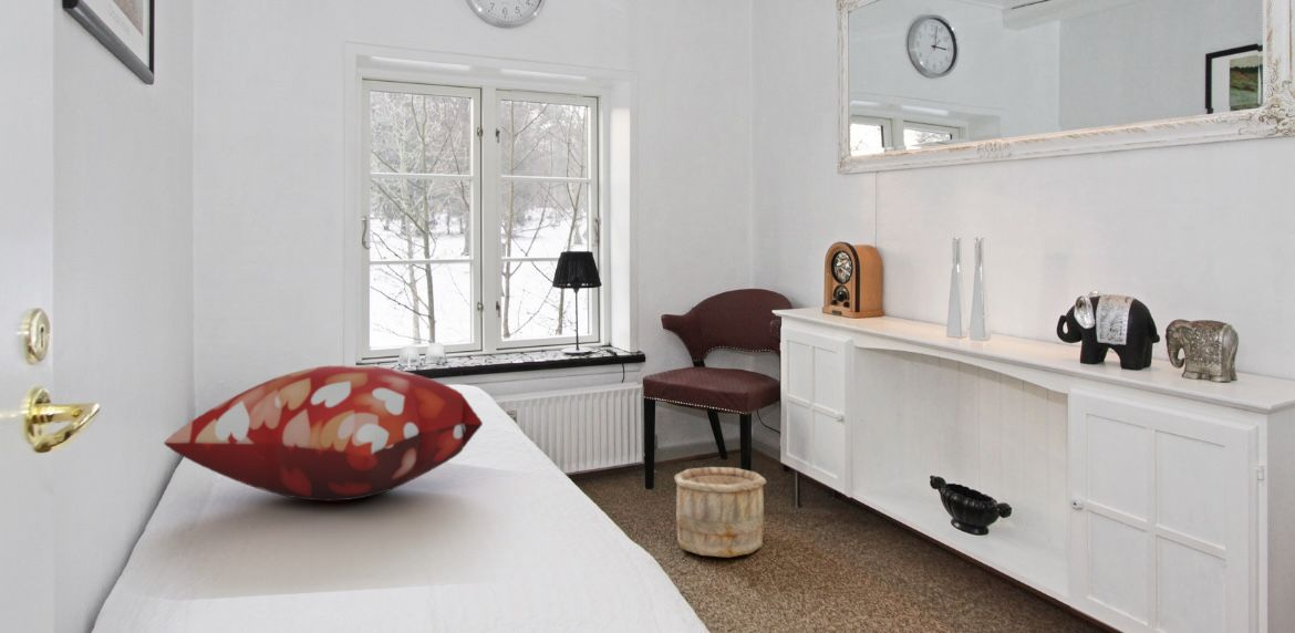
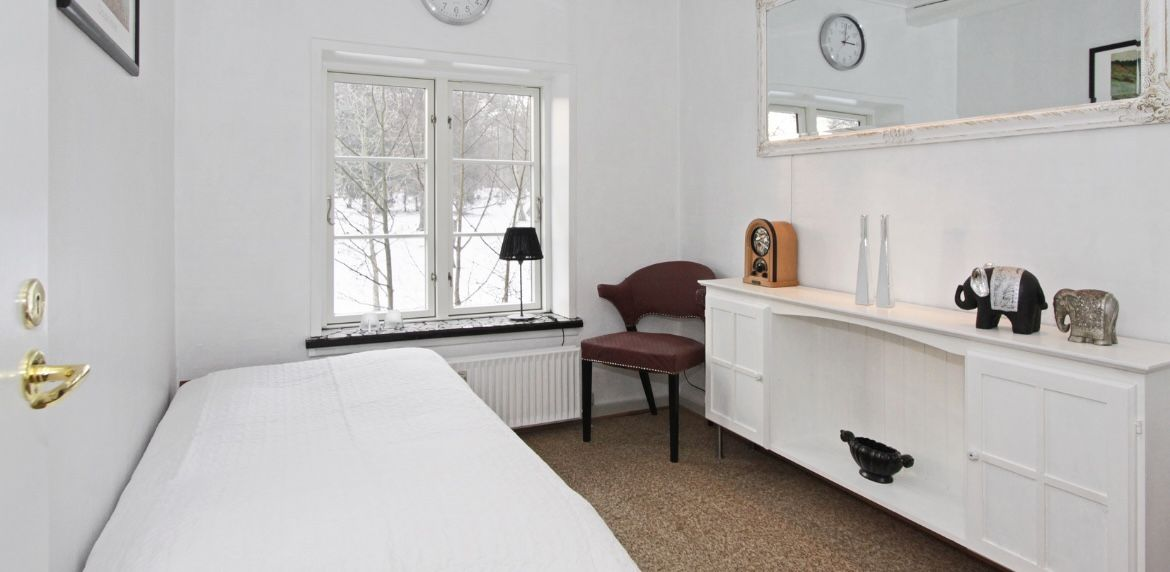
- decorative pillow (335, 432)
- wooden bucket (718, 510)
